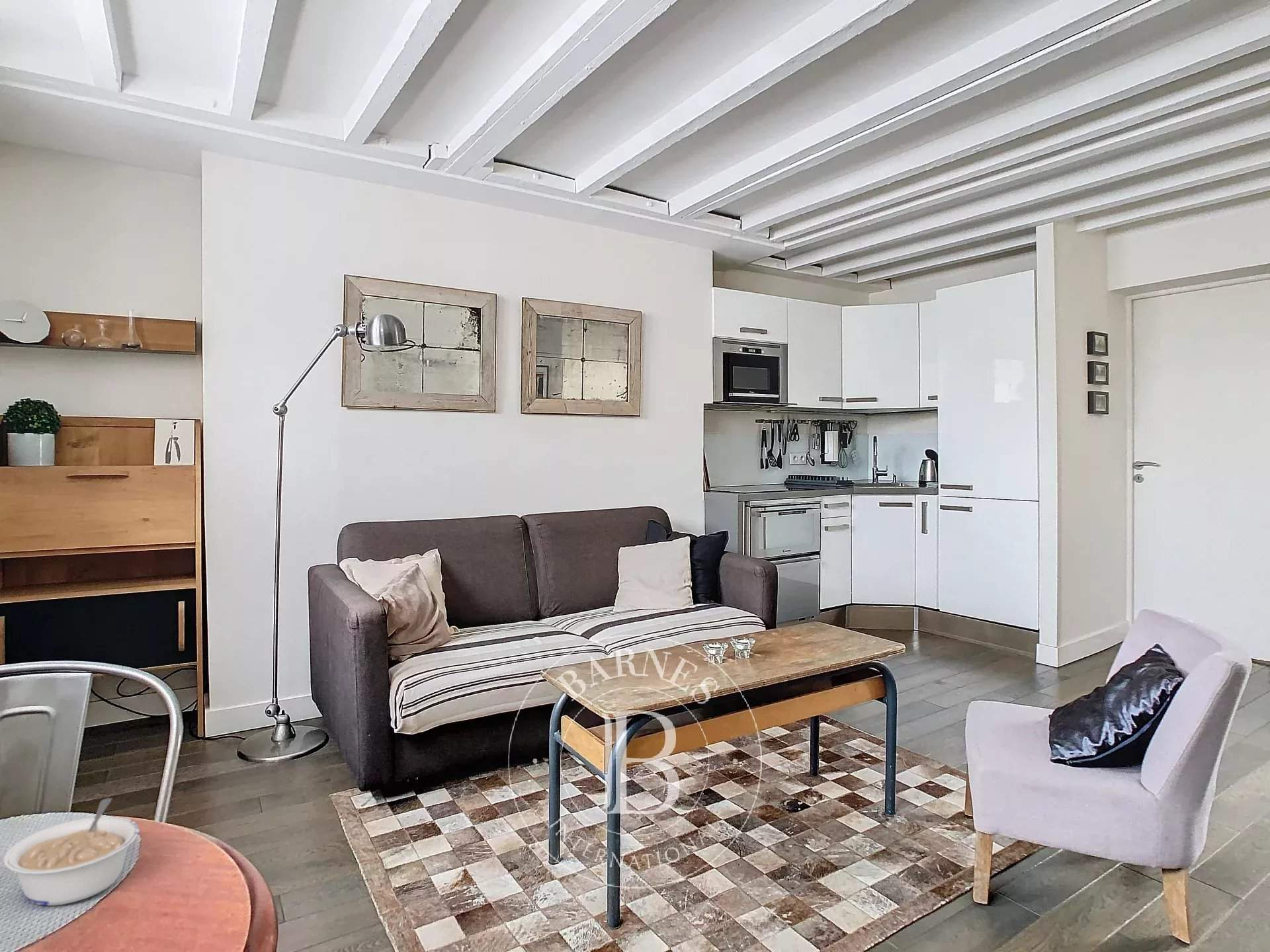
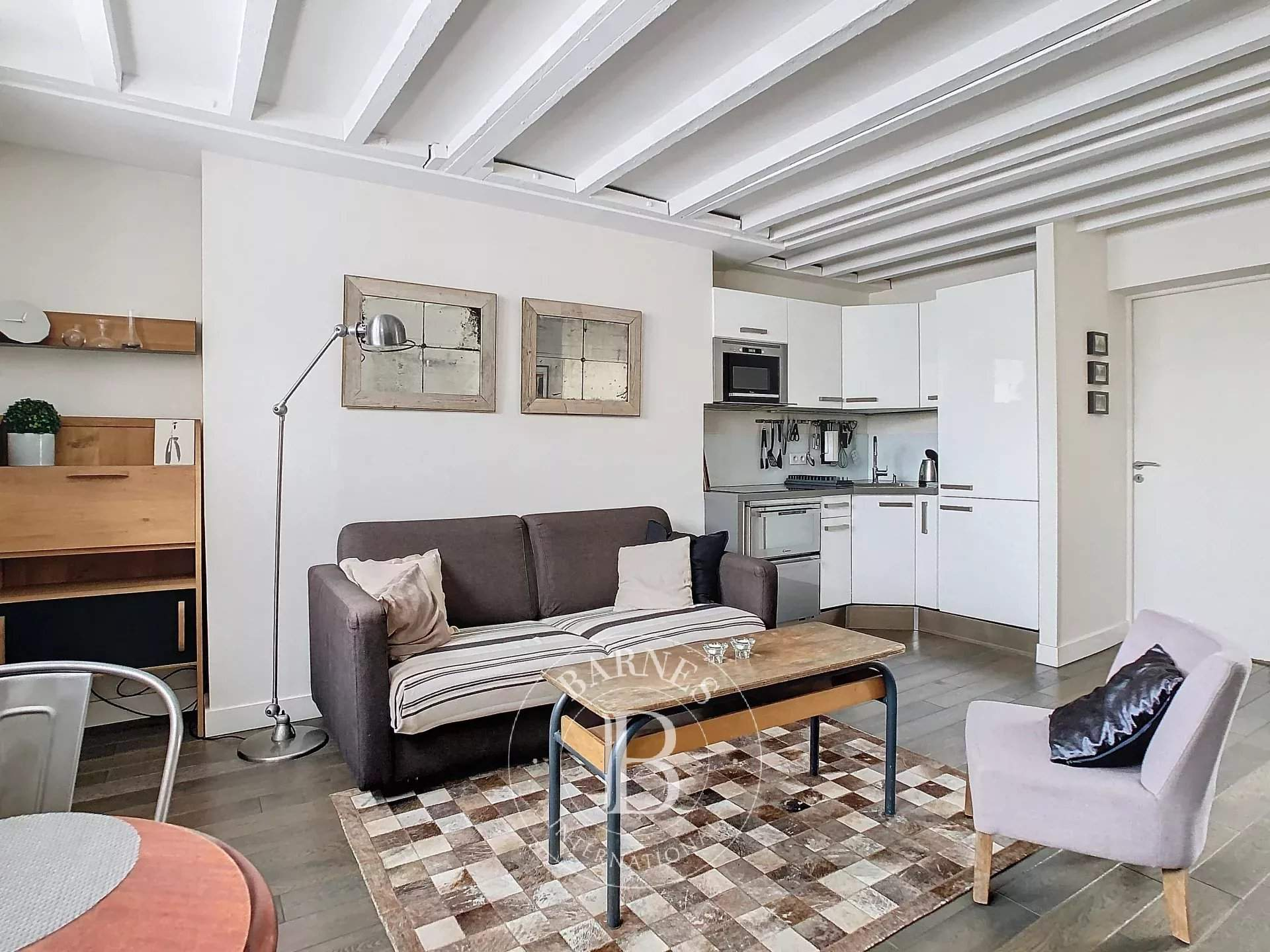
- legume (73, 857)
